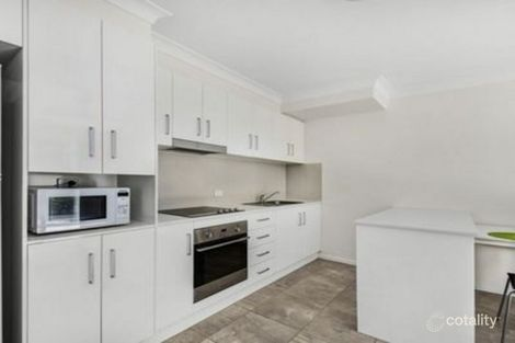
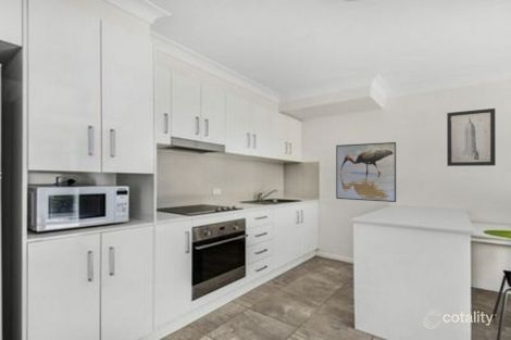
+ wall art (470, 138)
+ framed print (364, 172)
